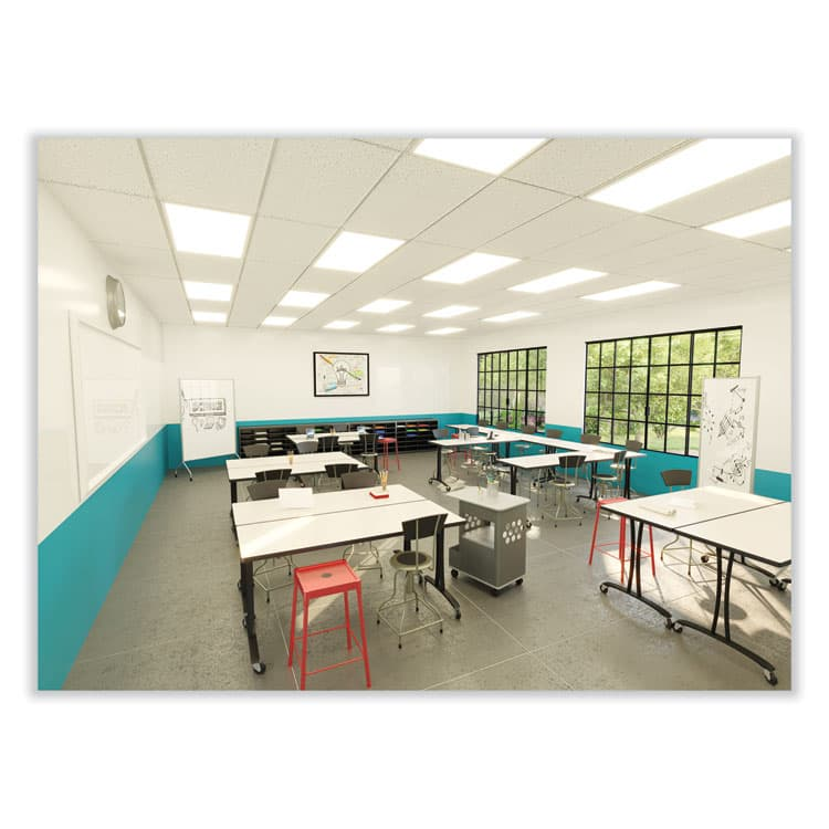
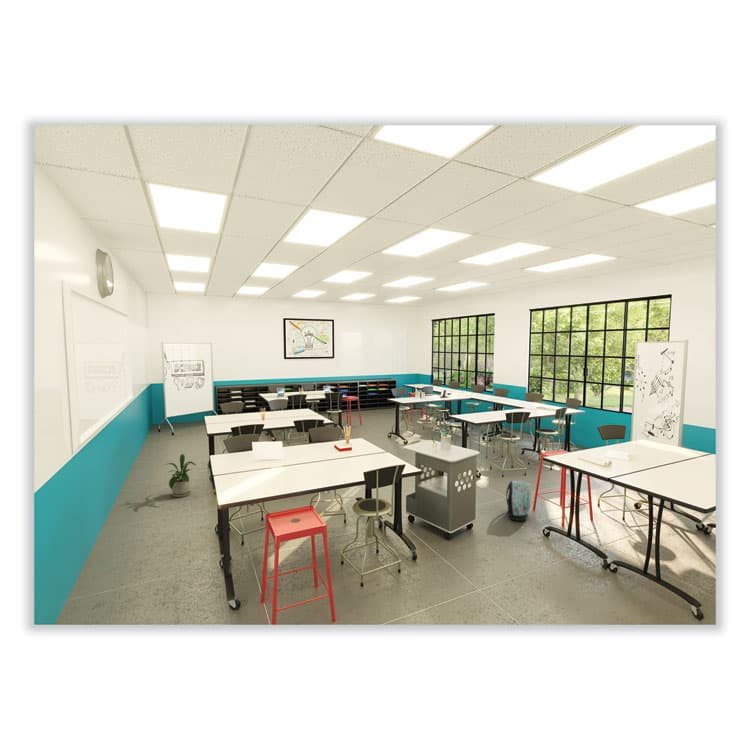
+ backpack (518, 498)
+ house plant (178, 477)
